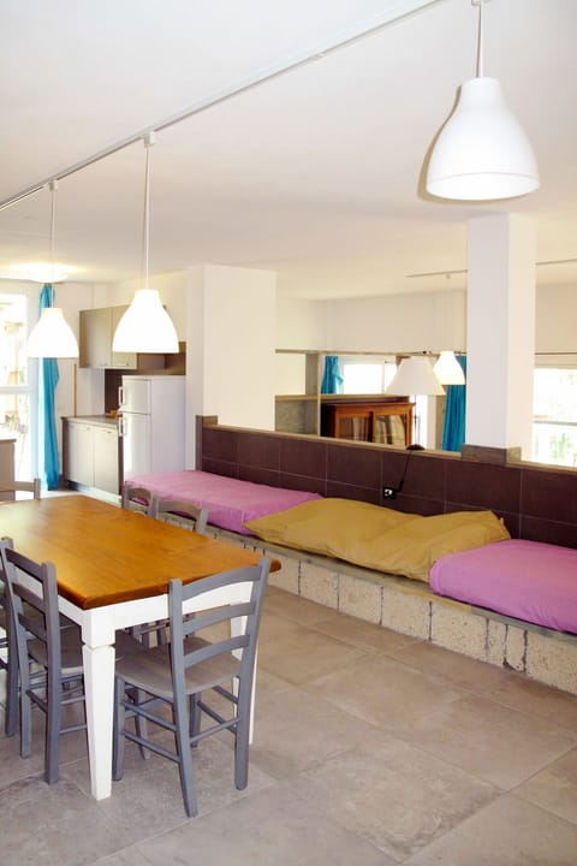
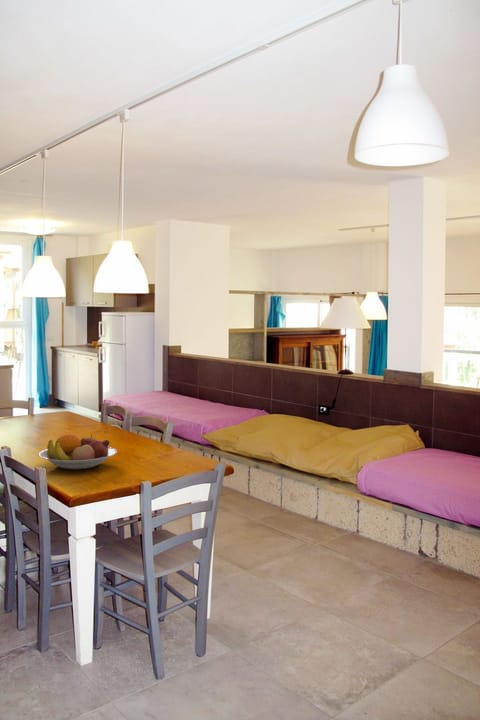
+ fruit bowl (78, 449)
